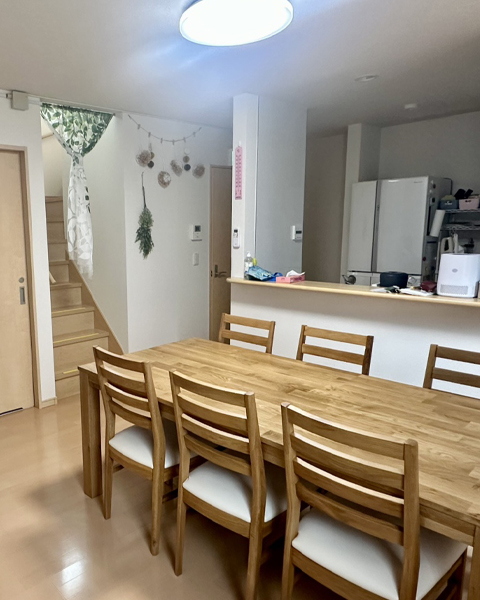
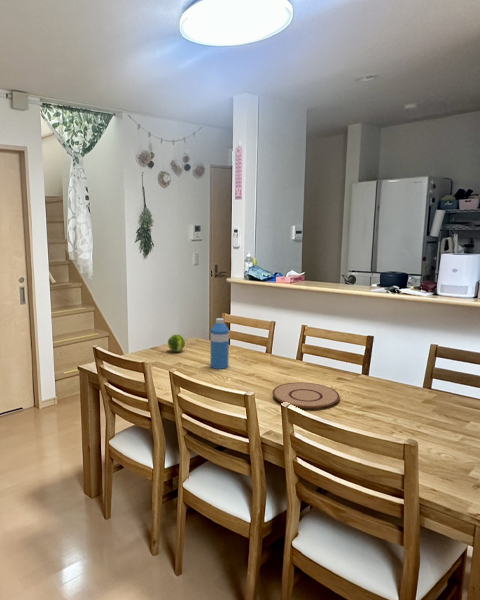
+ fruit (176, 343)
+ water bottle (219, 342)
+ plate (305, 395)
